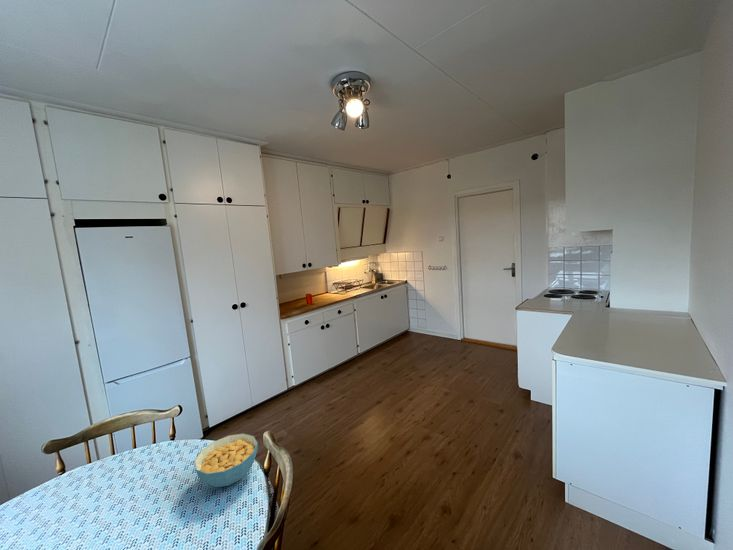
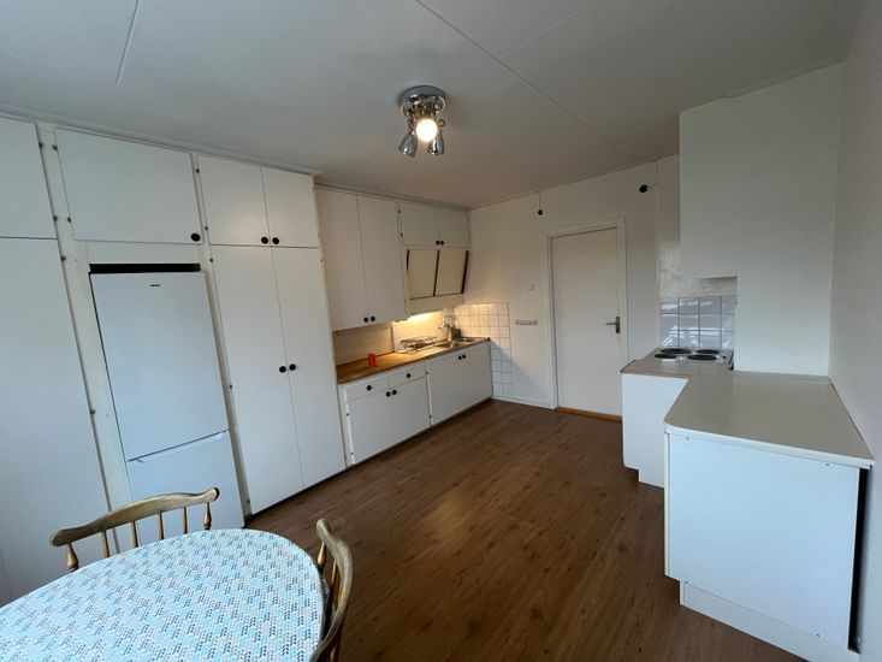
- cereal bowl (228, 464)
